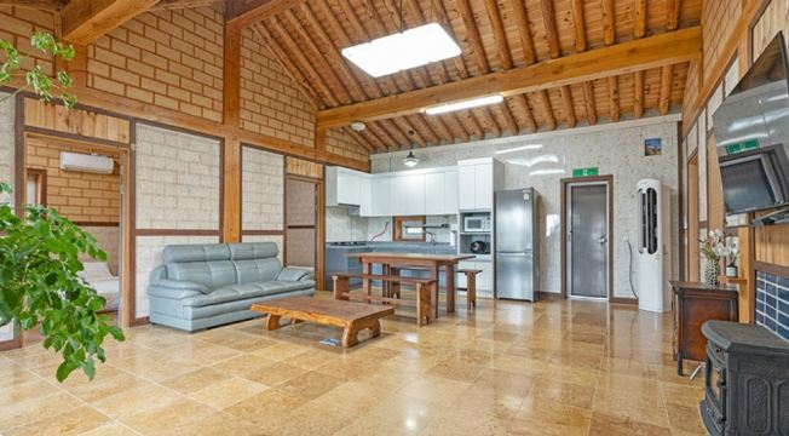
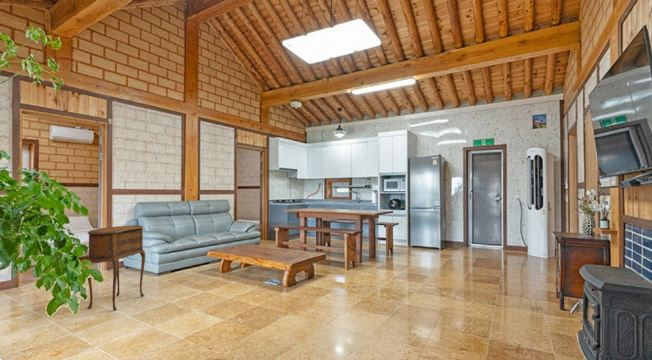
+ side table (115, 265)
